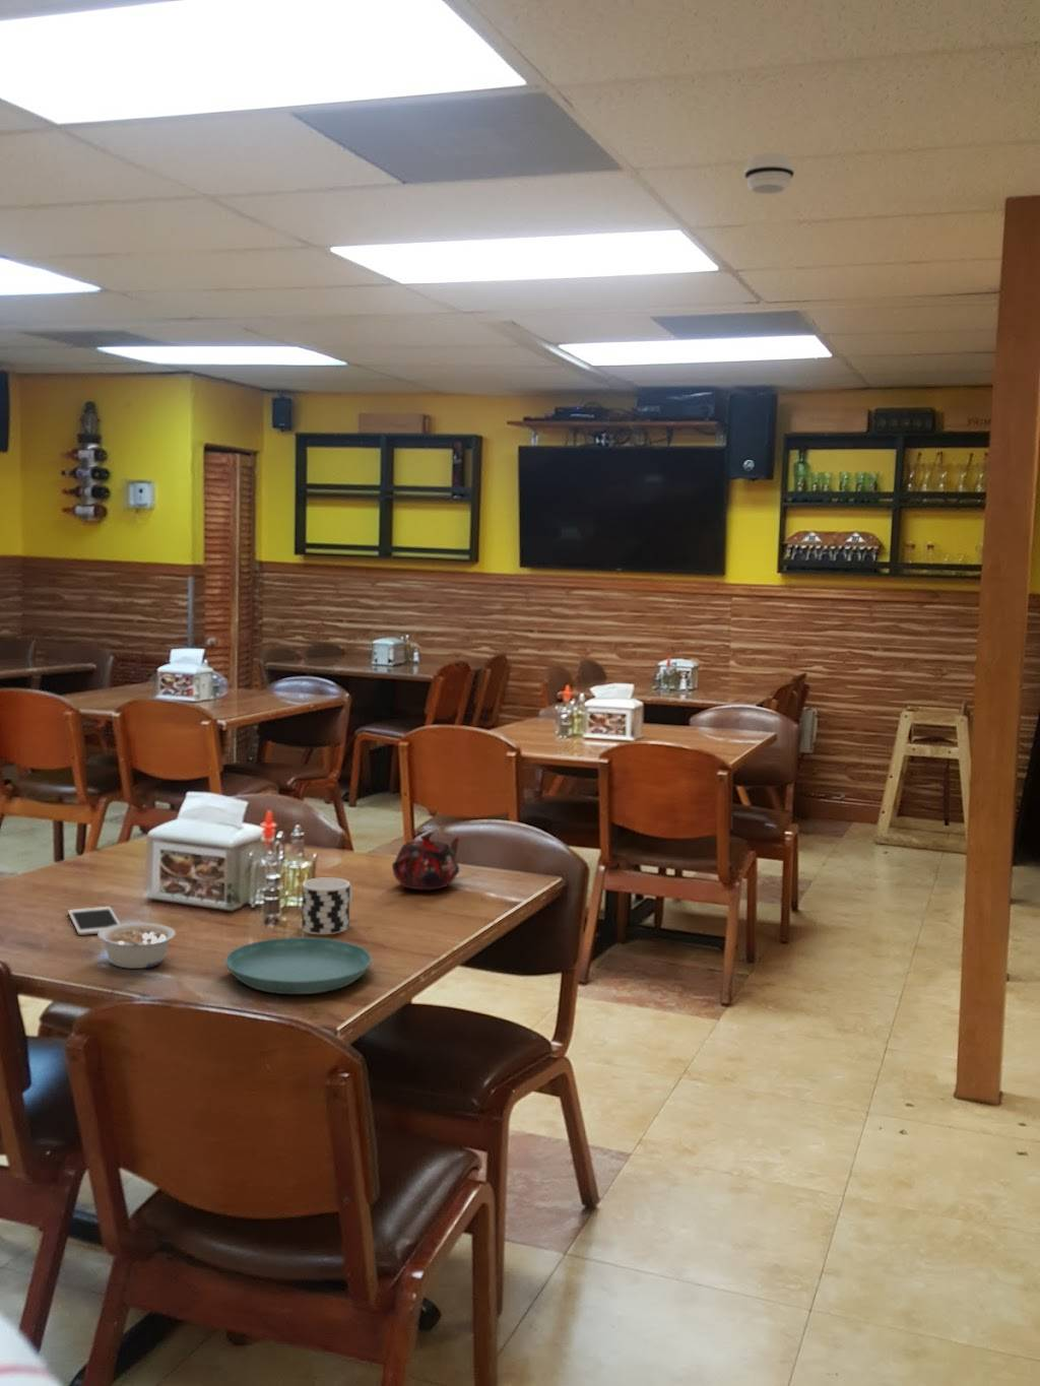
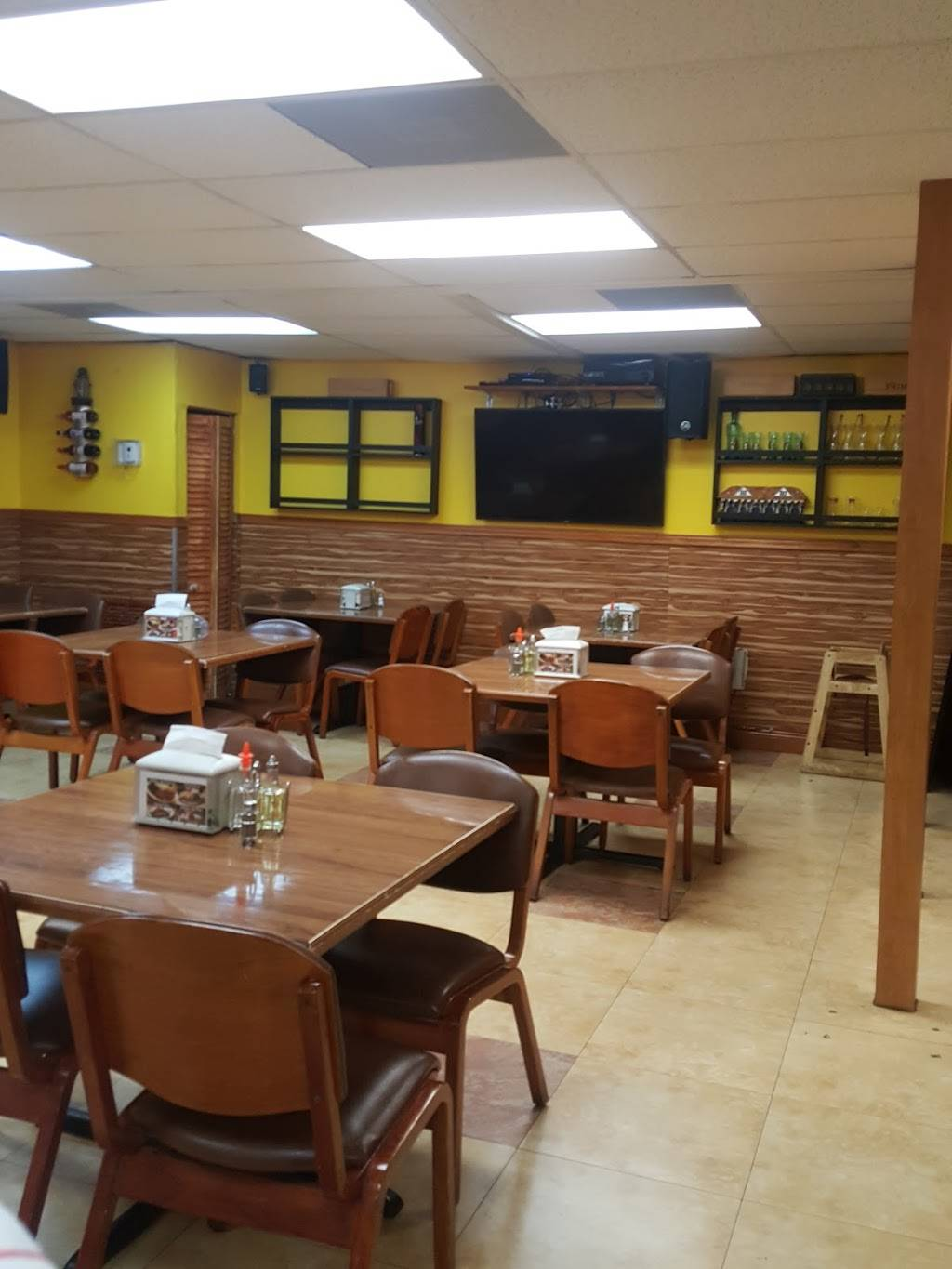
- cup (330, 903)
- cell phone (94, 920)
- saucer (298, 967)
- legume (138, 945)
- smoke detector (769, 174)
- teapot (427, 858)
